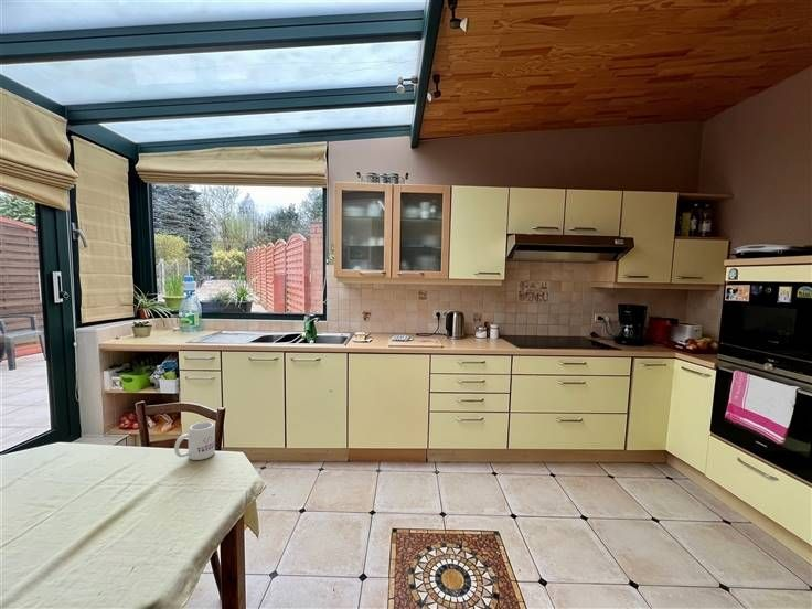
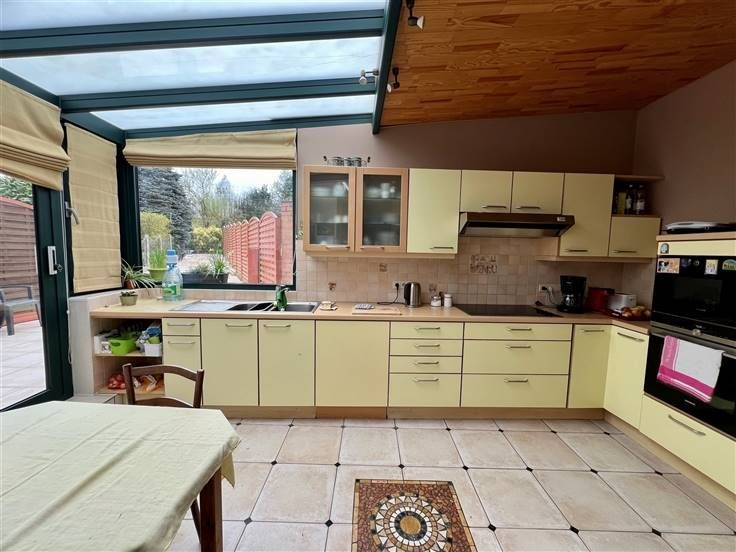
- mug (194, 442)
